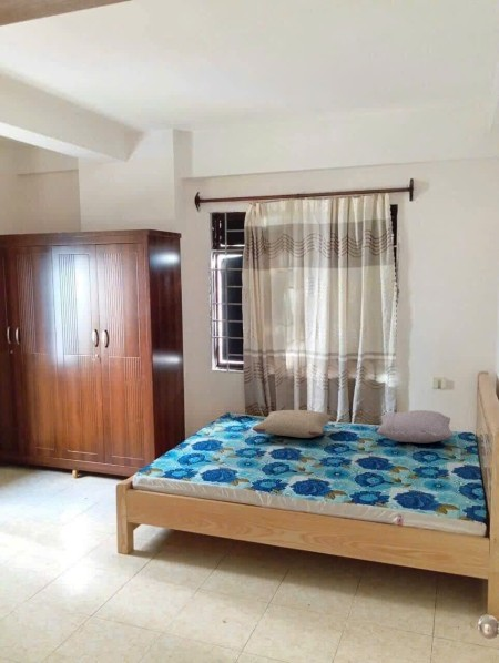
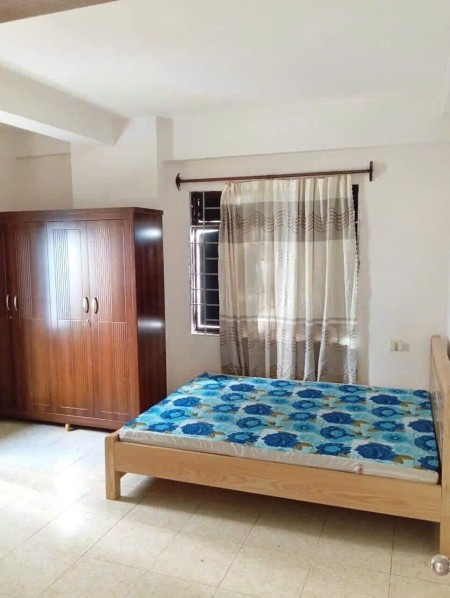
- pillow (294, 422)
- pillow (414, 426)
